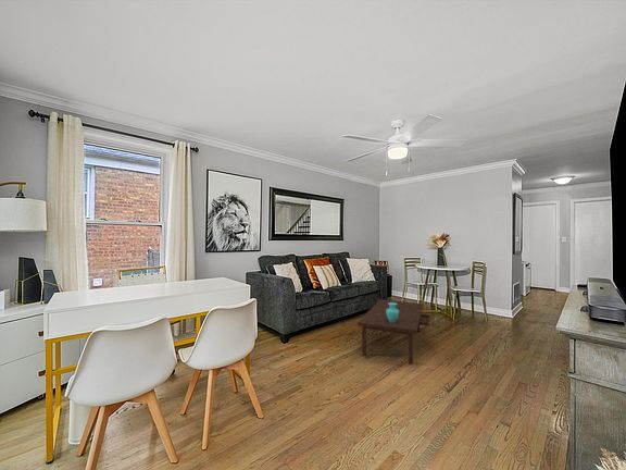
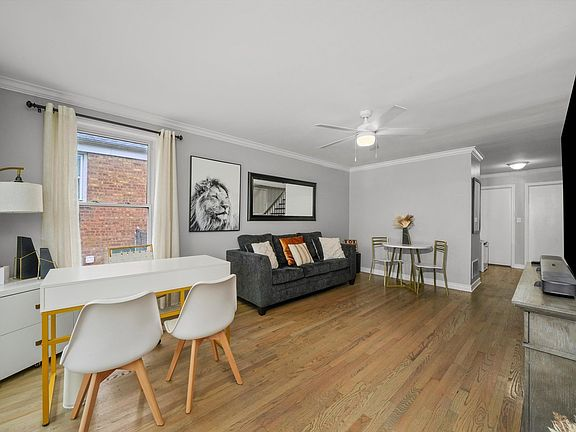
- coffee table (399, 319)
